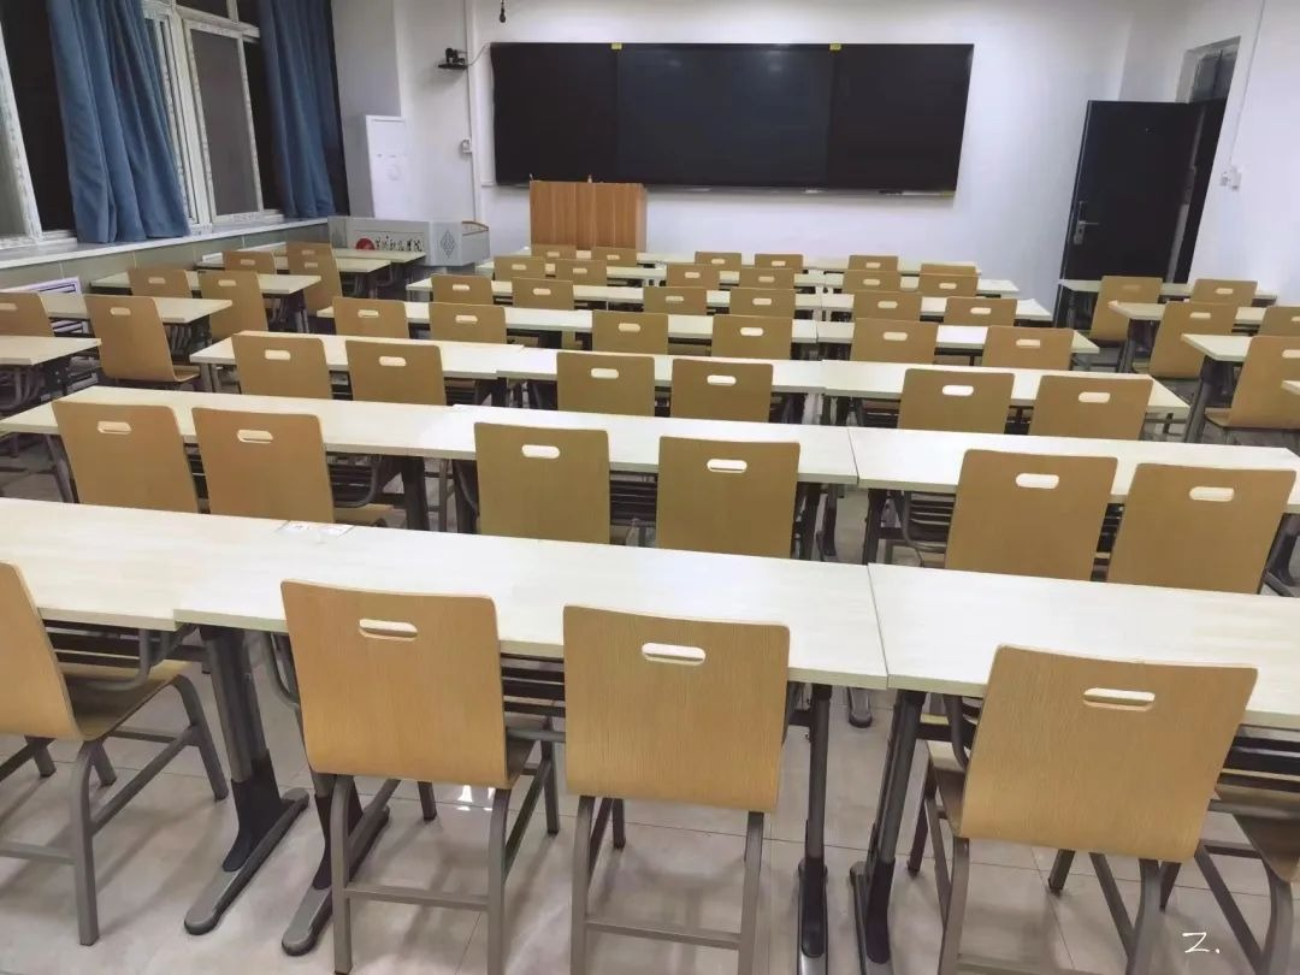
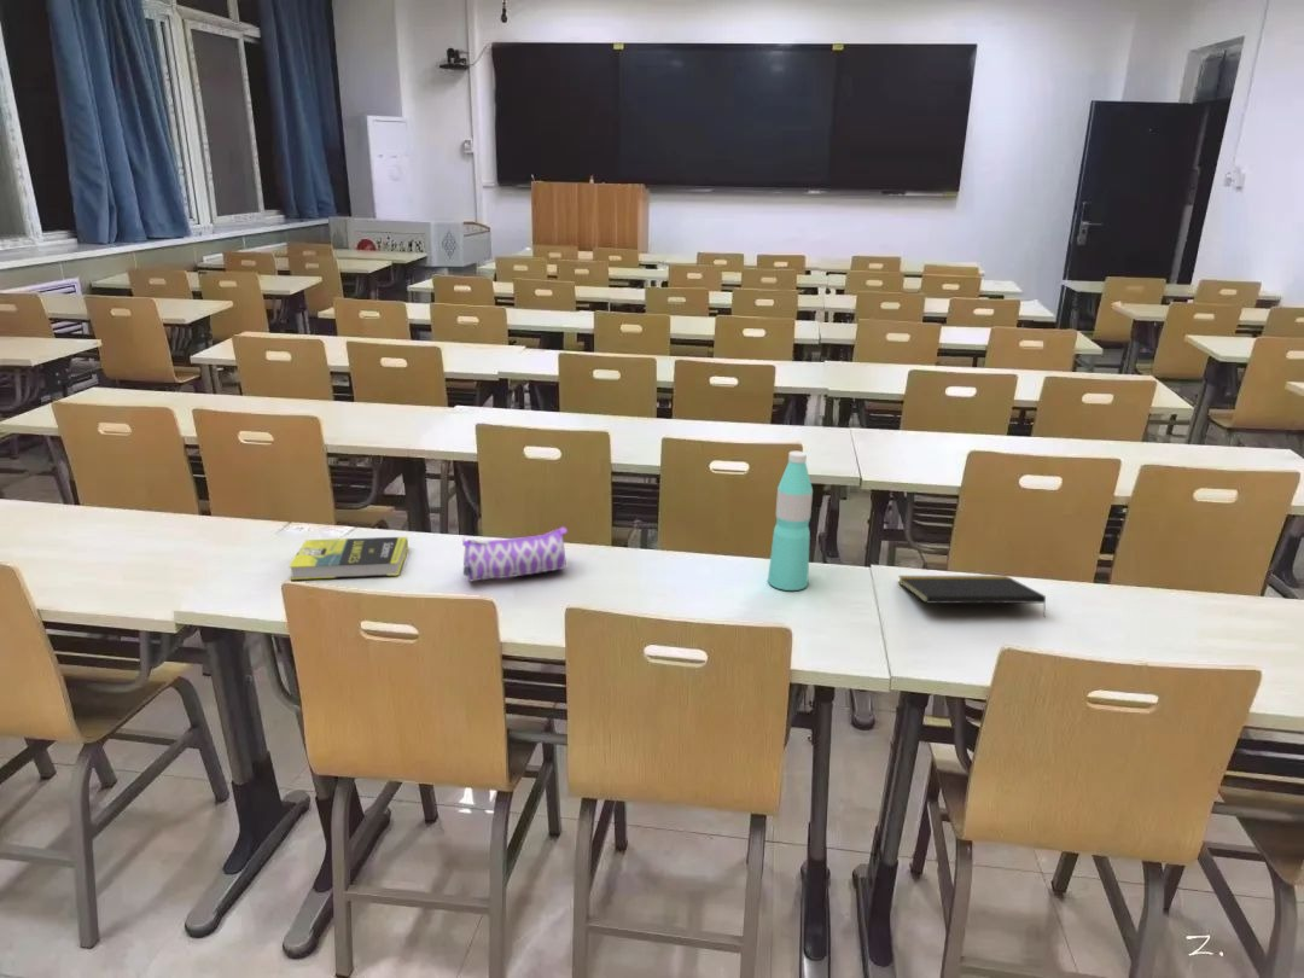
+ water bottle (792, 519)
+ book (350, 557)
+ pencil case (513, 553)
+ notepad (968, 588)
